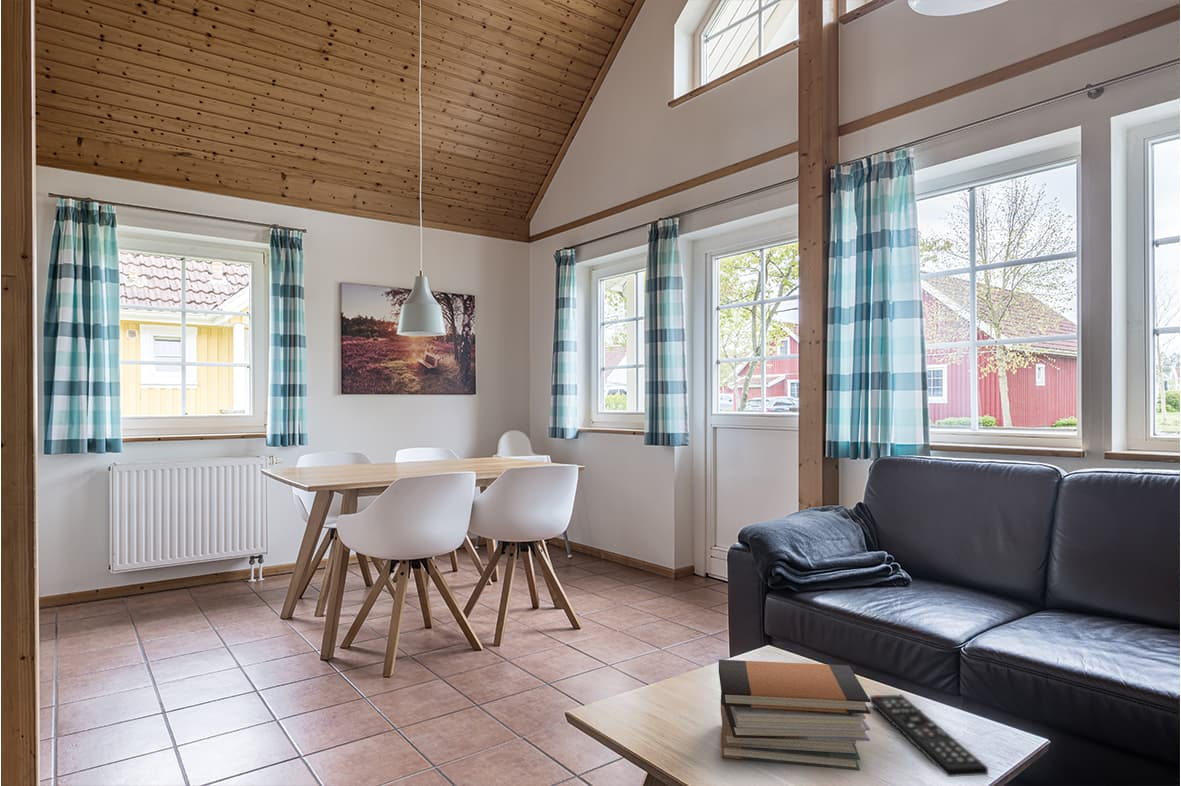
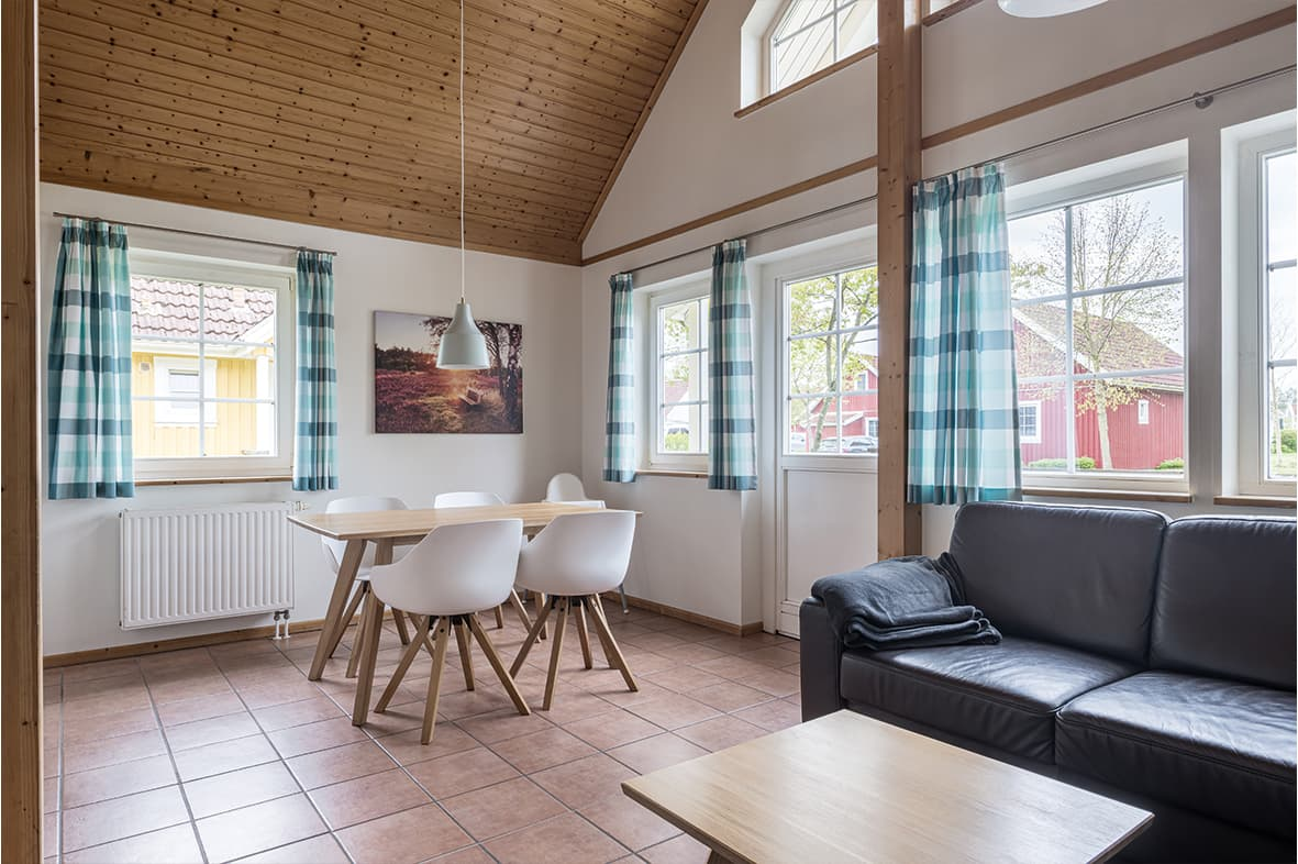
- book stack (789, 711)
- remote control (922, 730)
